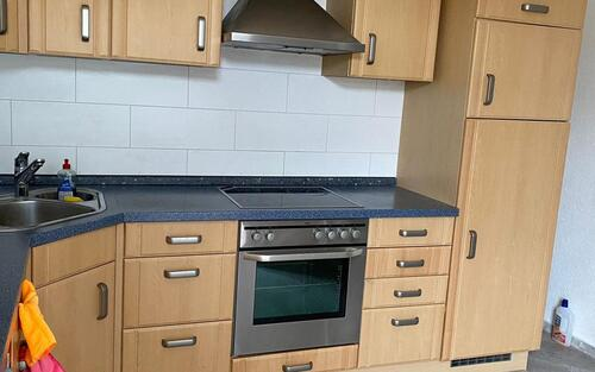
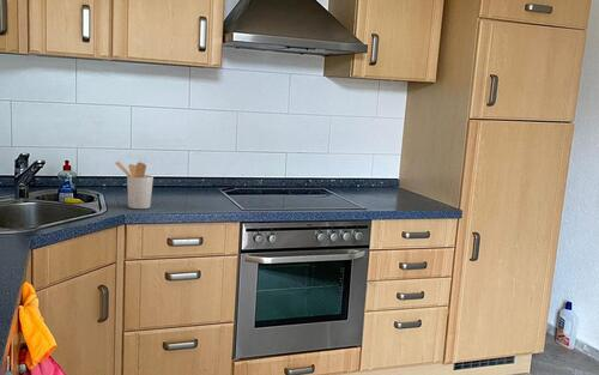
+ utensil holder (133, 183)
